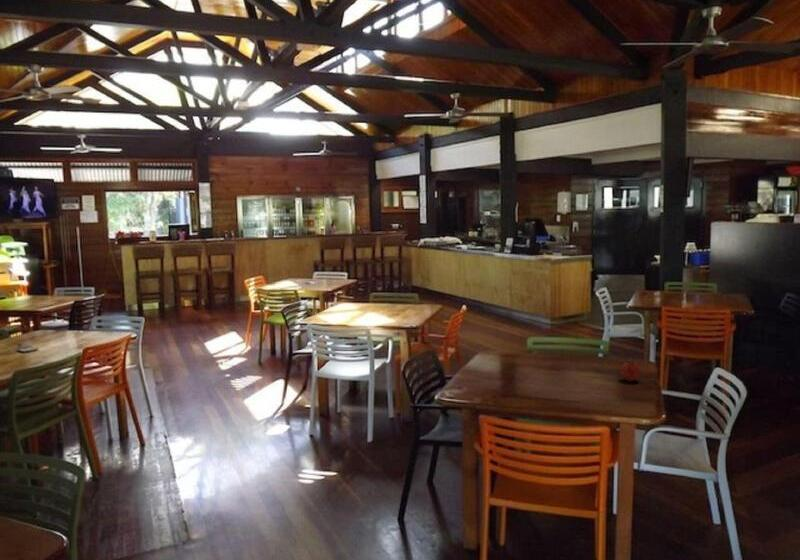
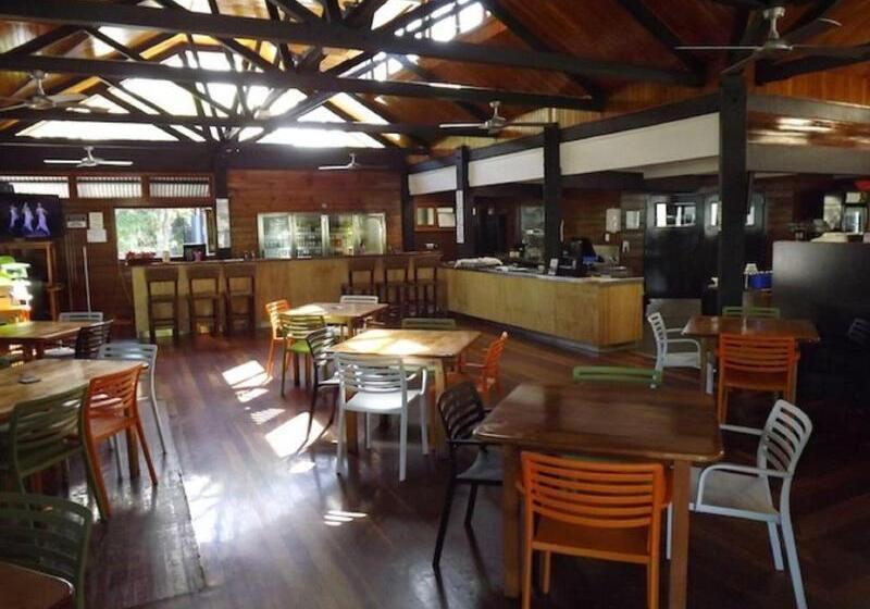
- fruit (630, 368)
